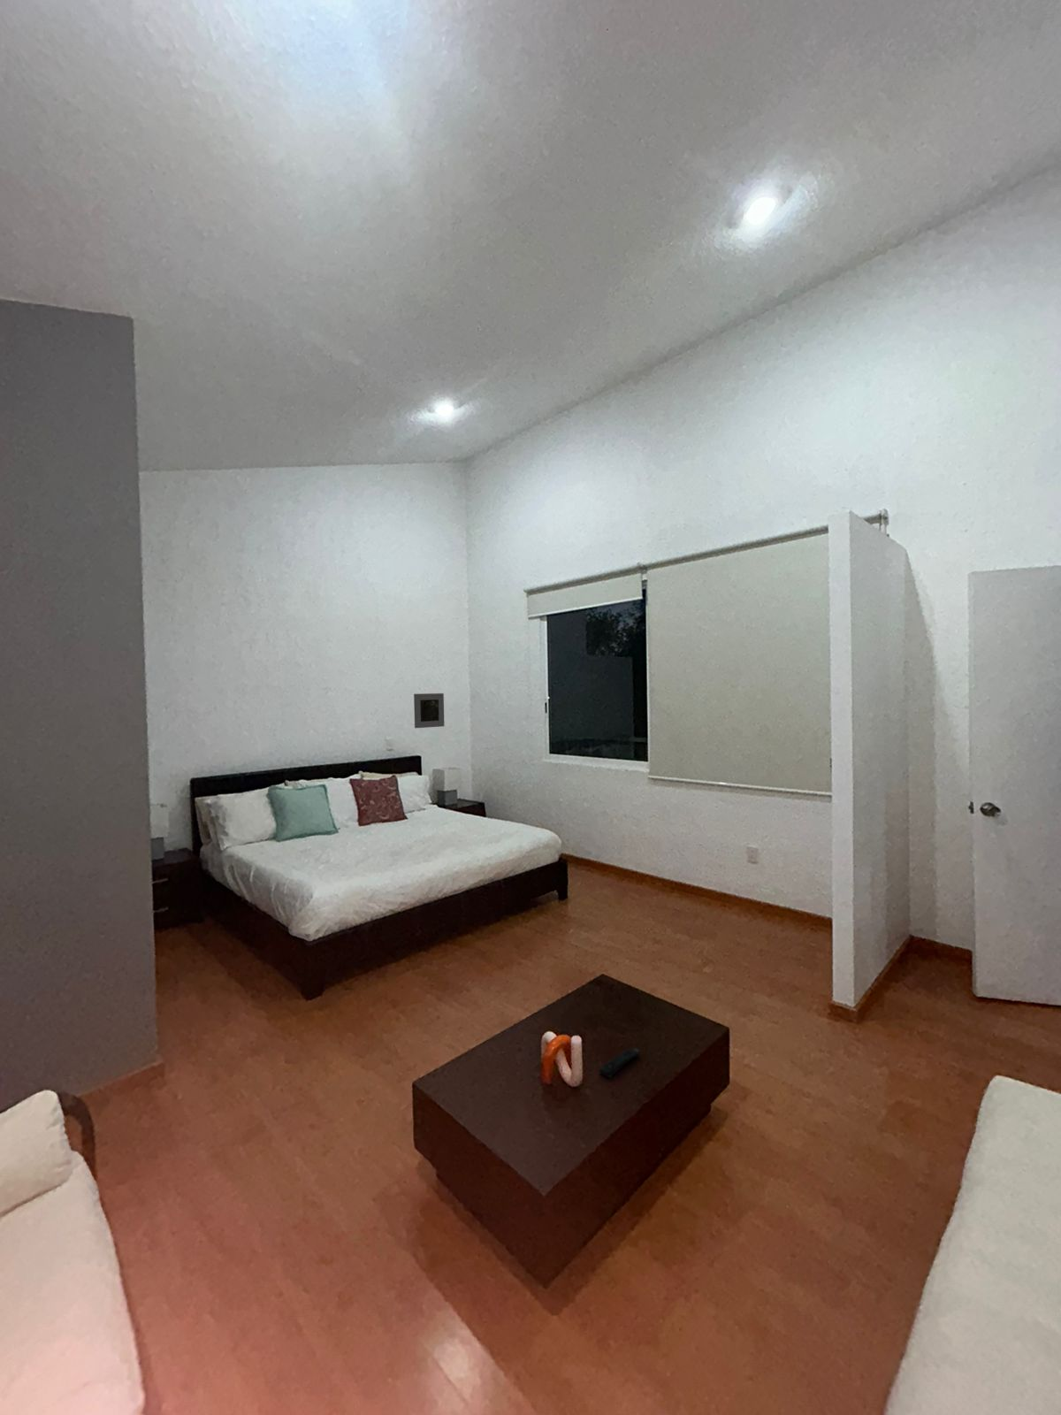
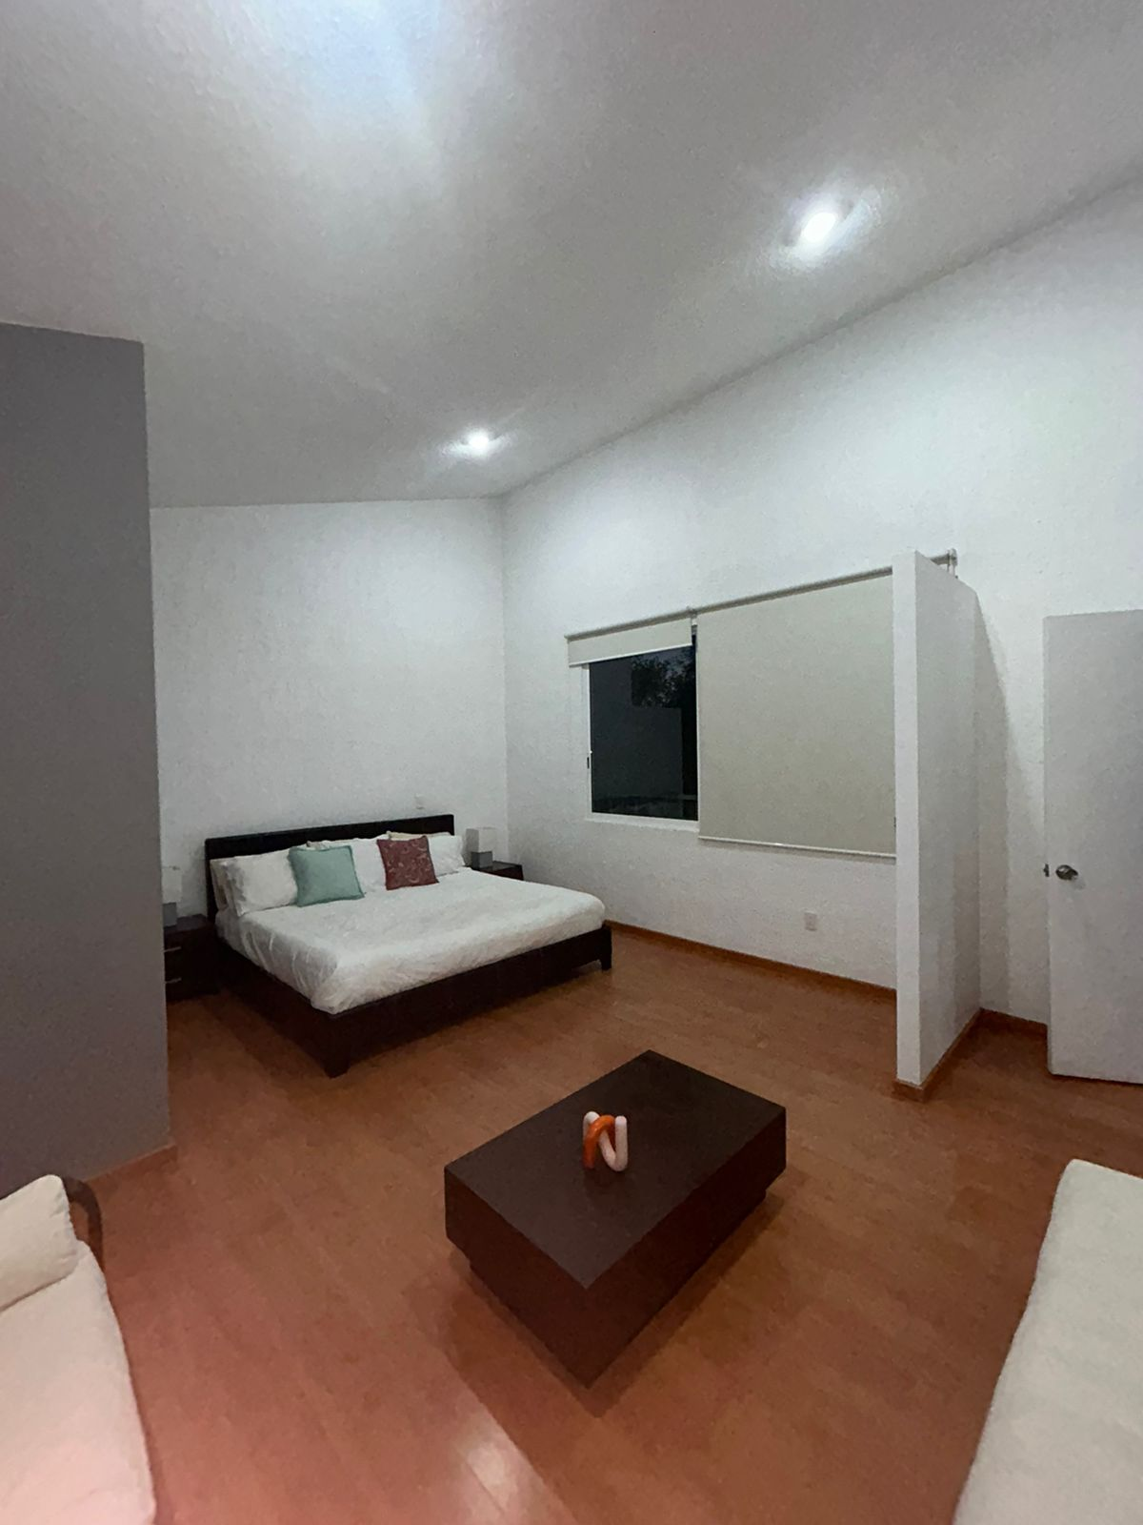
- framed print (429, 710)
- remote control (621, 1061)
